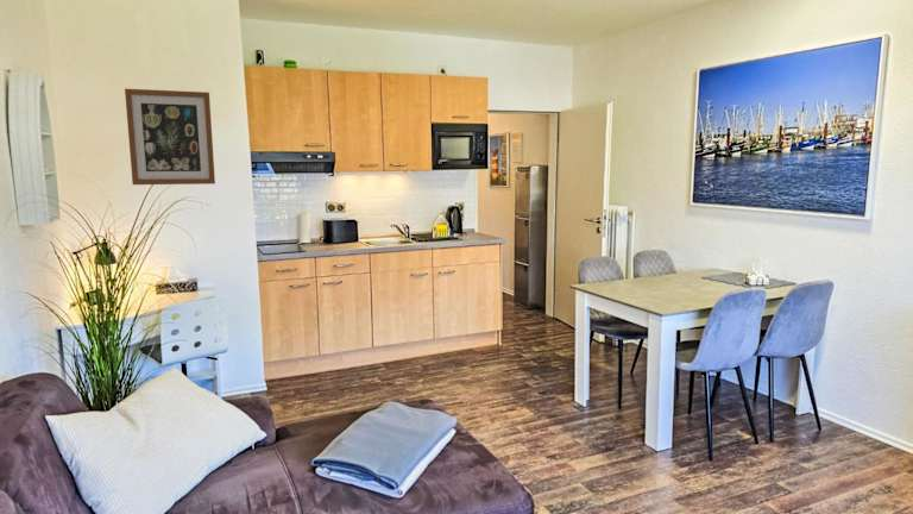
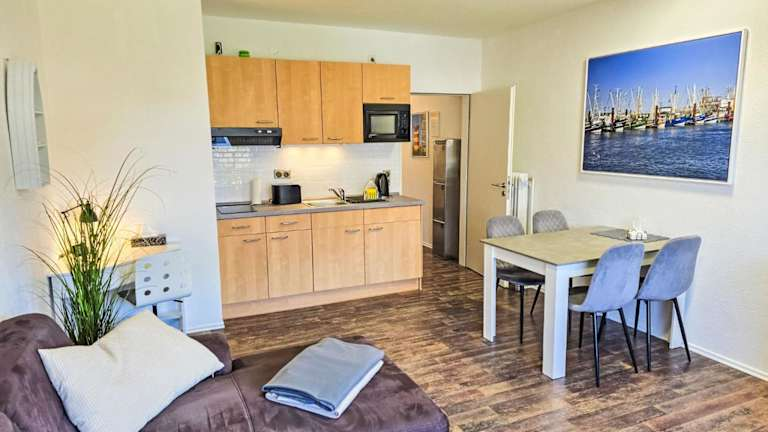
- wall art (171, 137)
